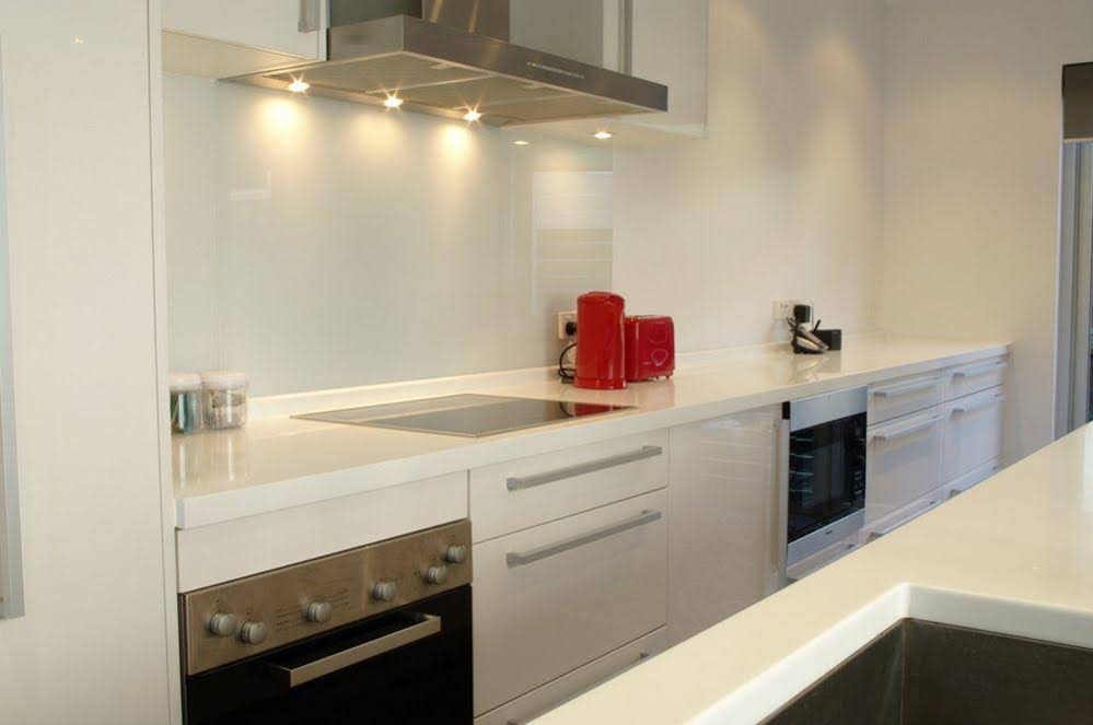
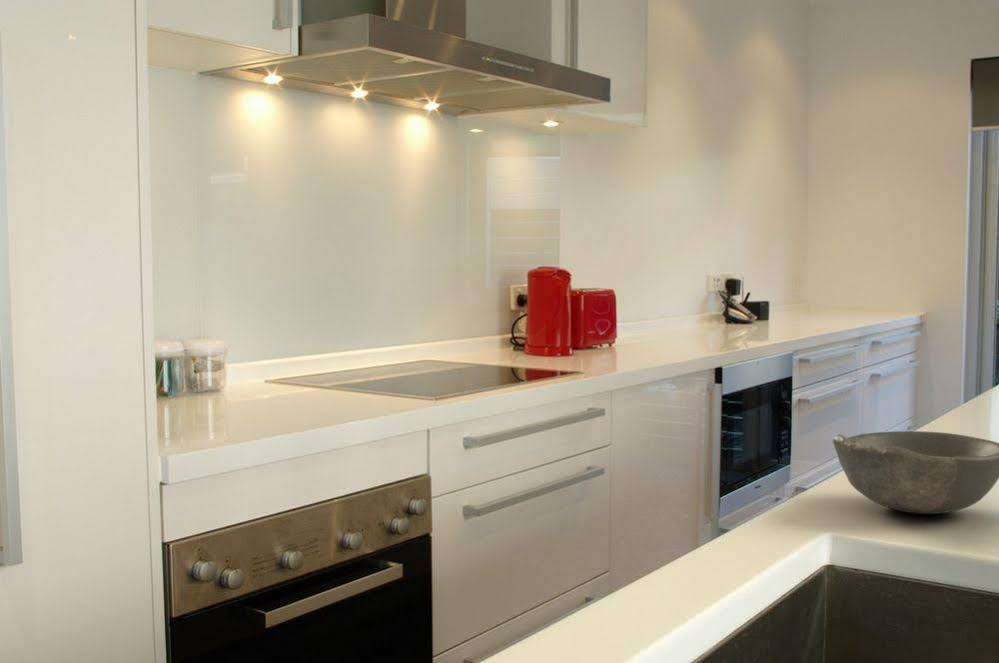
+ bowl (917, 472)
